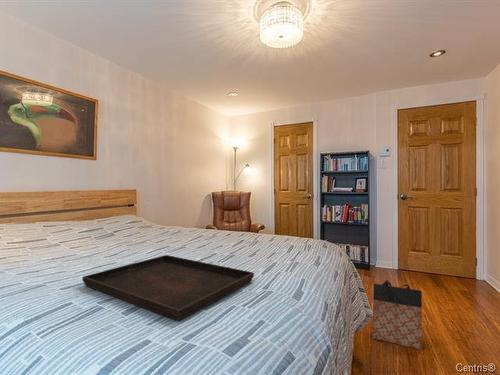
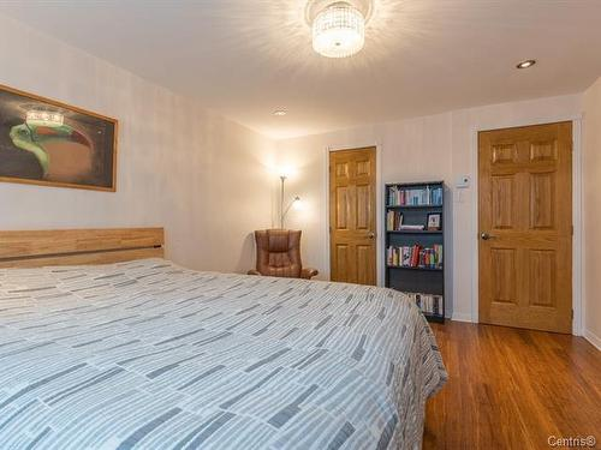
- serving tray (170, 279)
- bag (396, 311)
